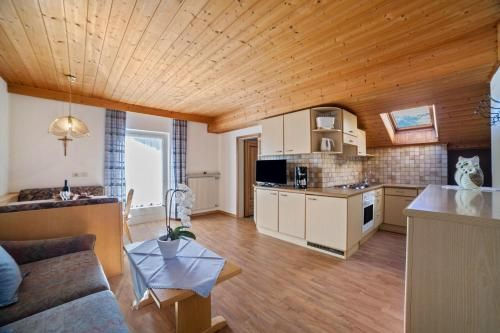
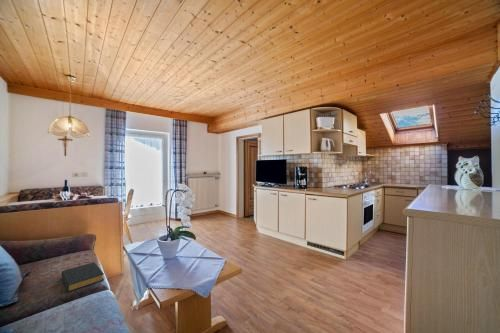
+ hardback book (82, 275)
